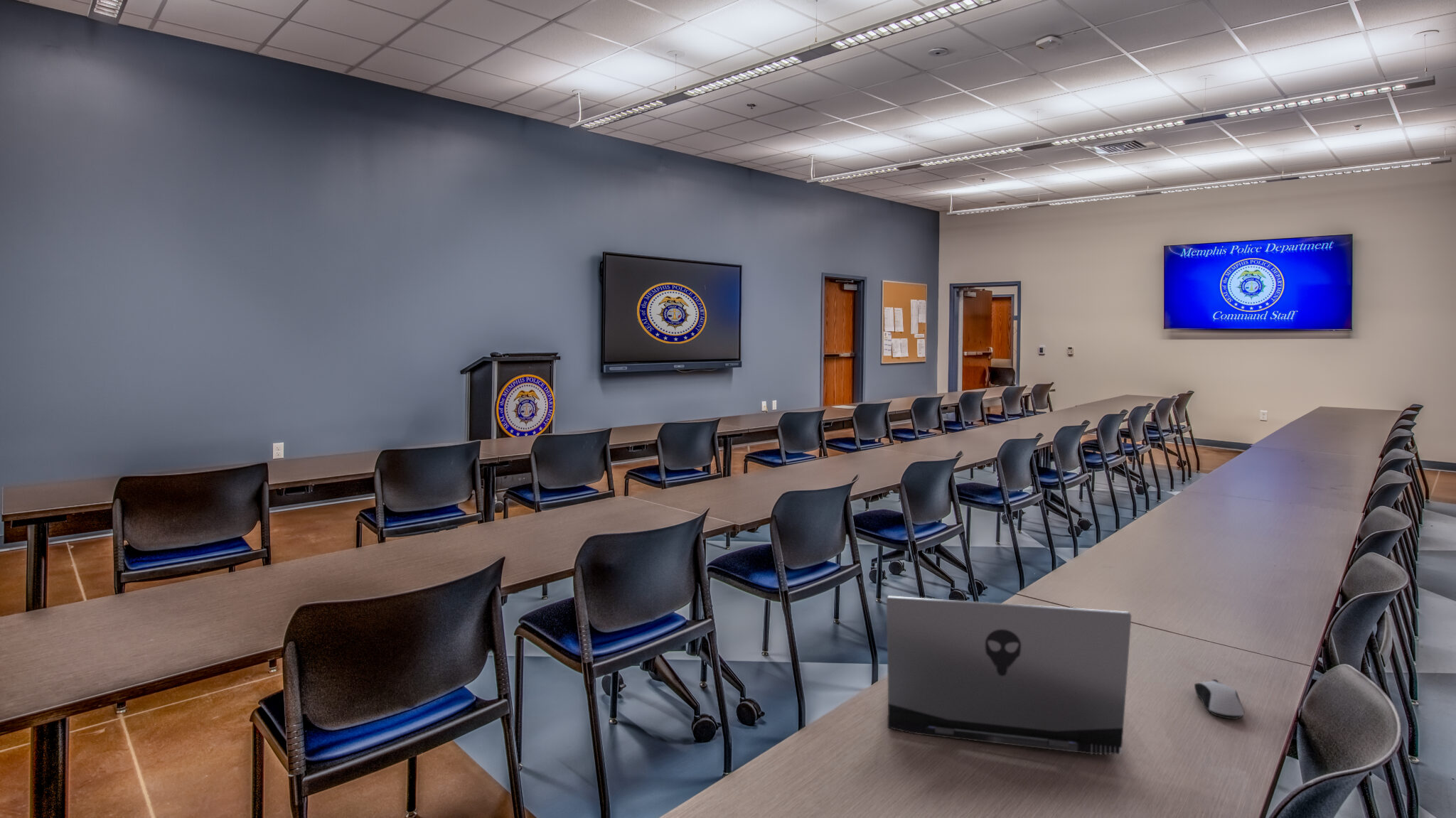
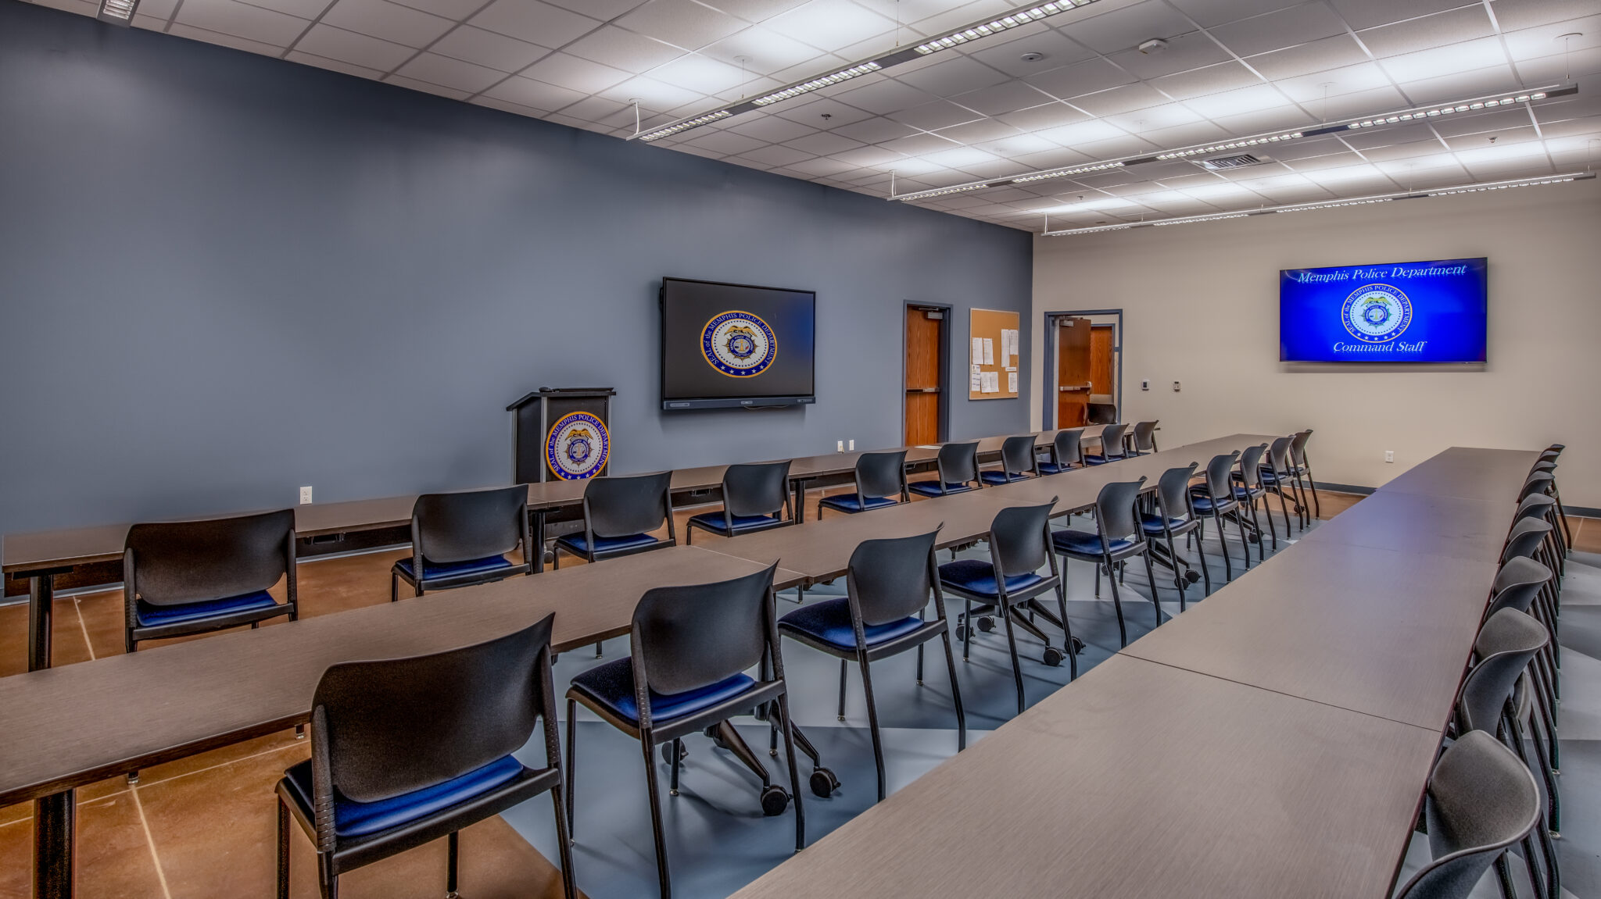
- computer mouse (1219, 695)
- laptop computer (996, 650)
